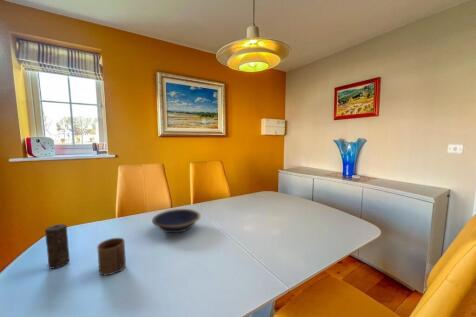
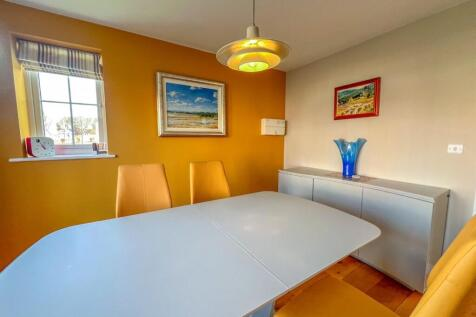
- candle (57, 245)
- bowl (177, 222)
- cup (112, 255)
